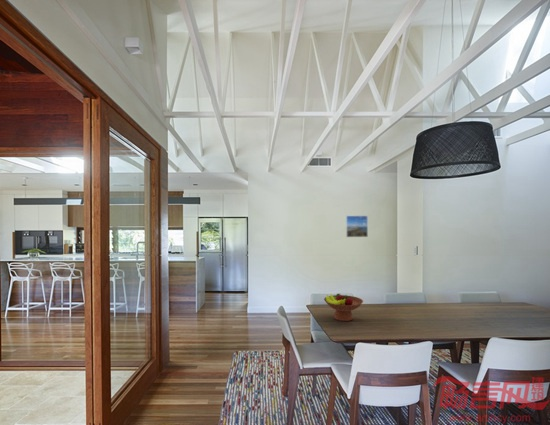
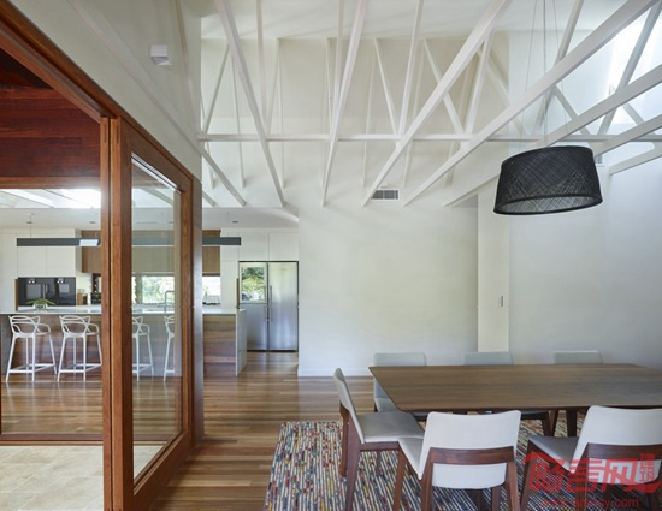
- fruit bowl (343, 305)
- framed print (356, 226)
